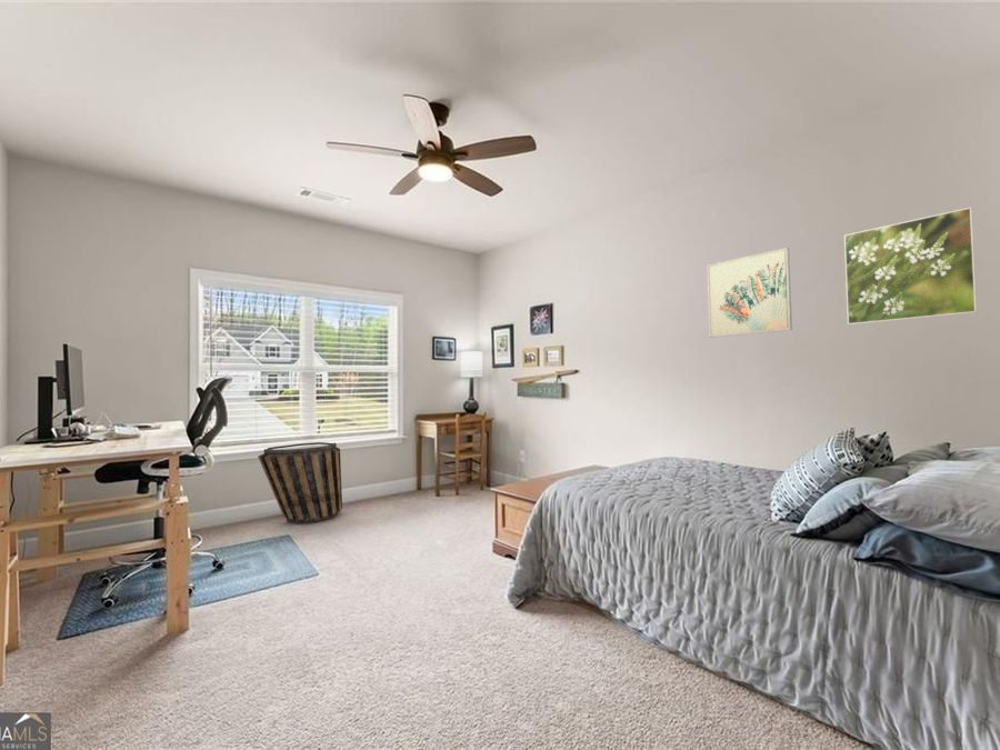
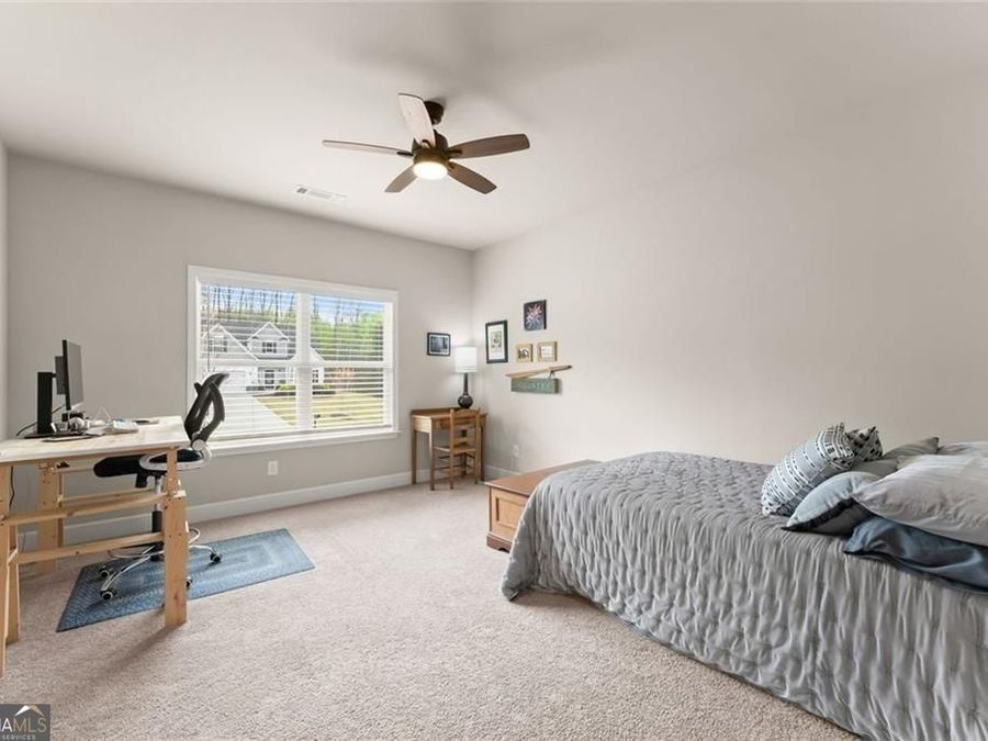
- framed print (904, 270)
- wall art (747, 294)
- basket (301, 482)
